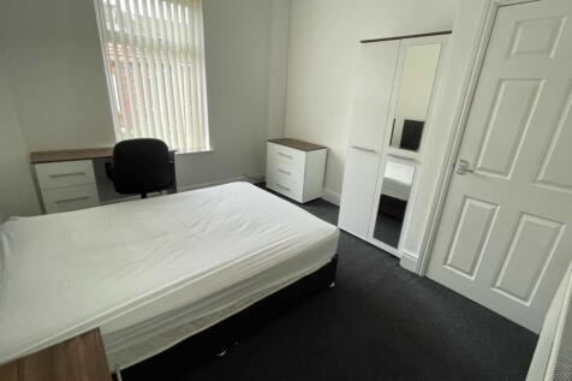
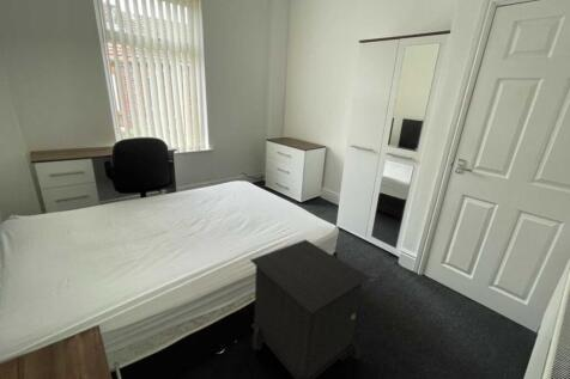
+ nightstand (304, 311)
